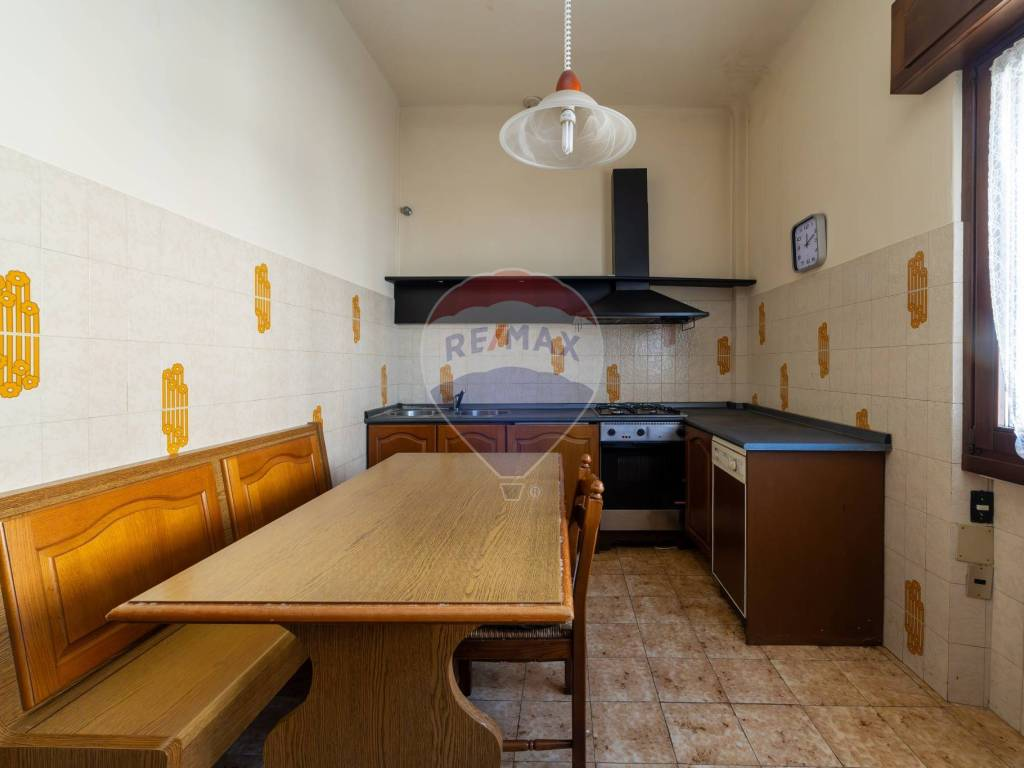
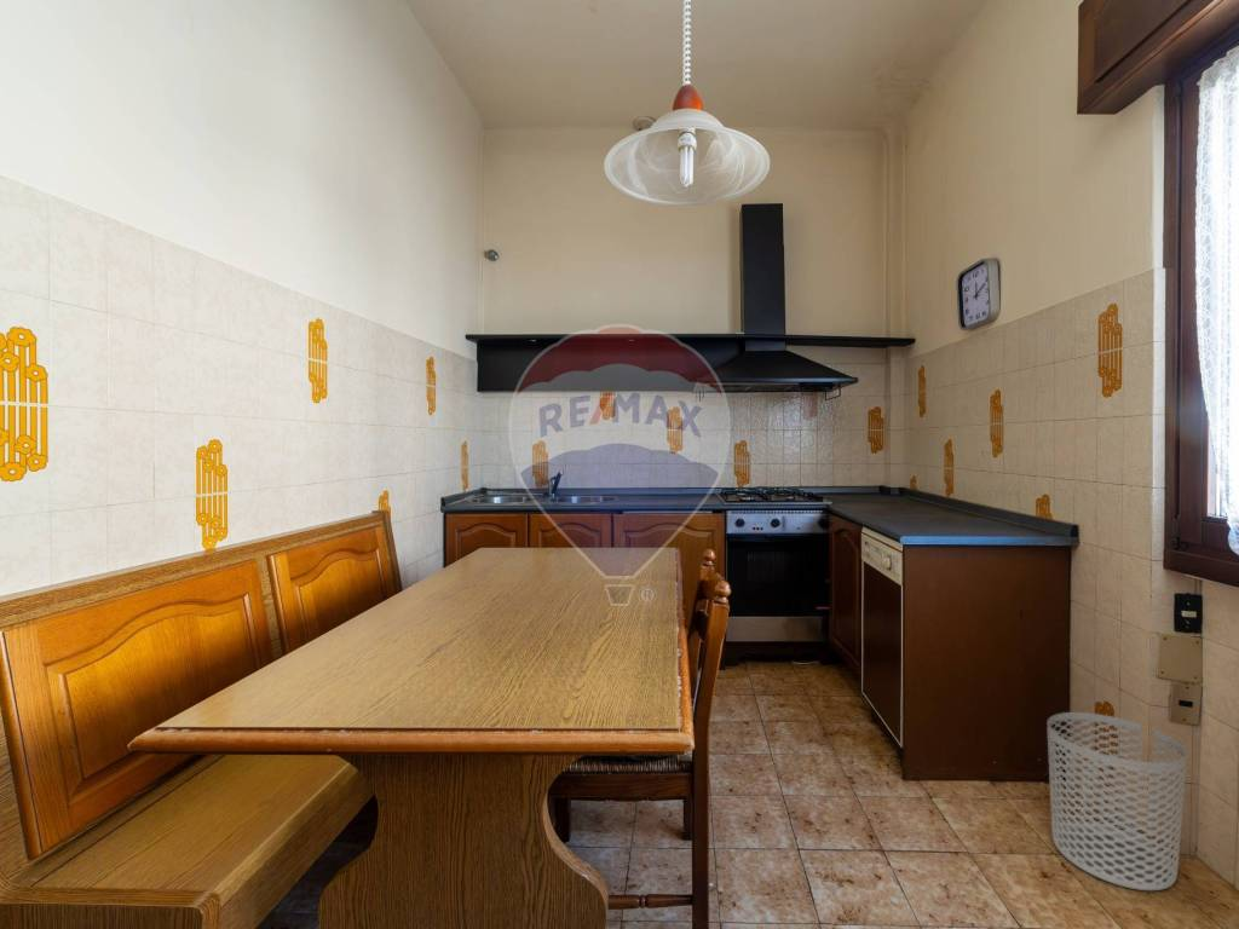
+ waste bin (1112, 796)
